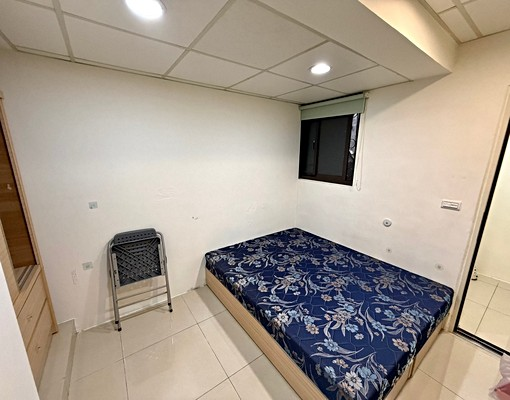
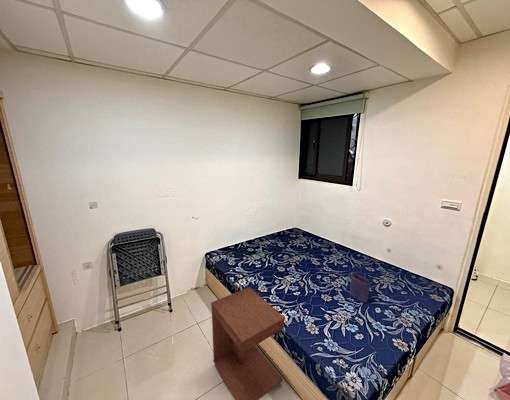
+ tote bag (360, 278)
+ side table (246, 343)
